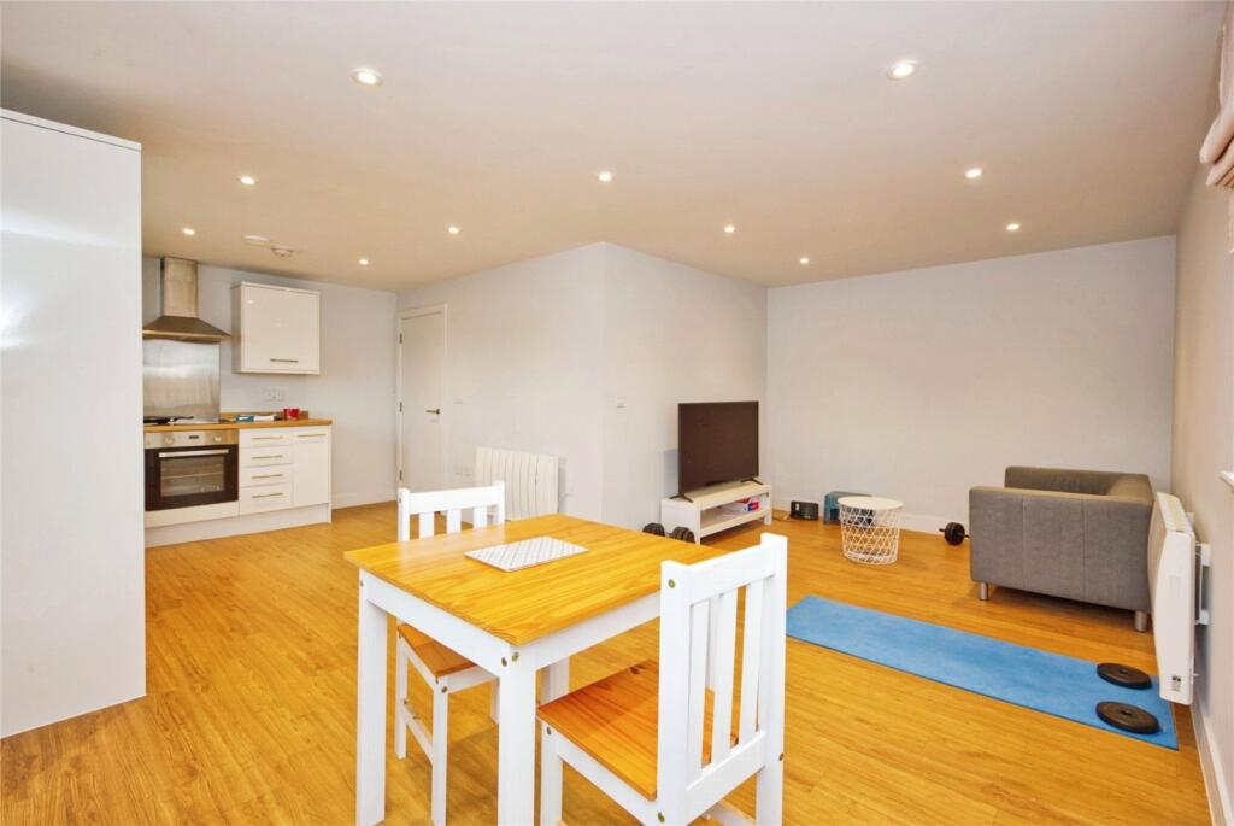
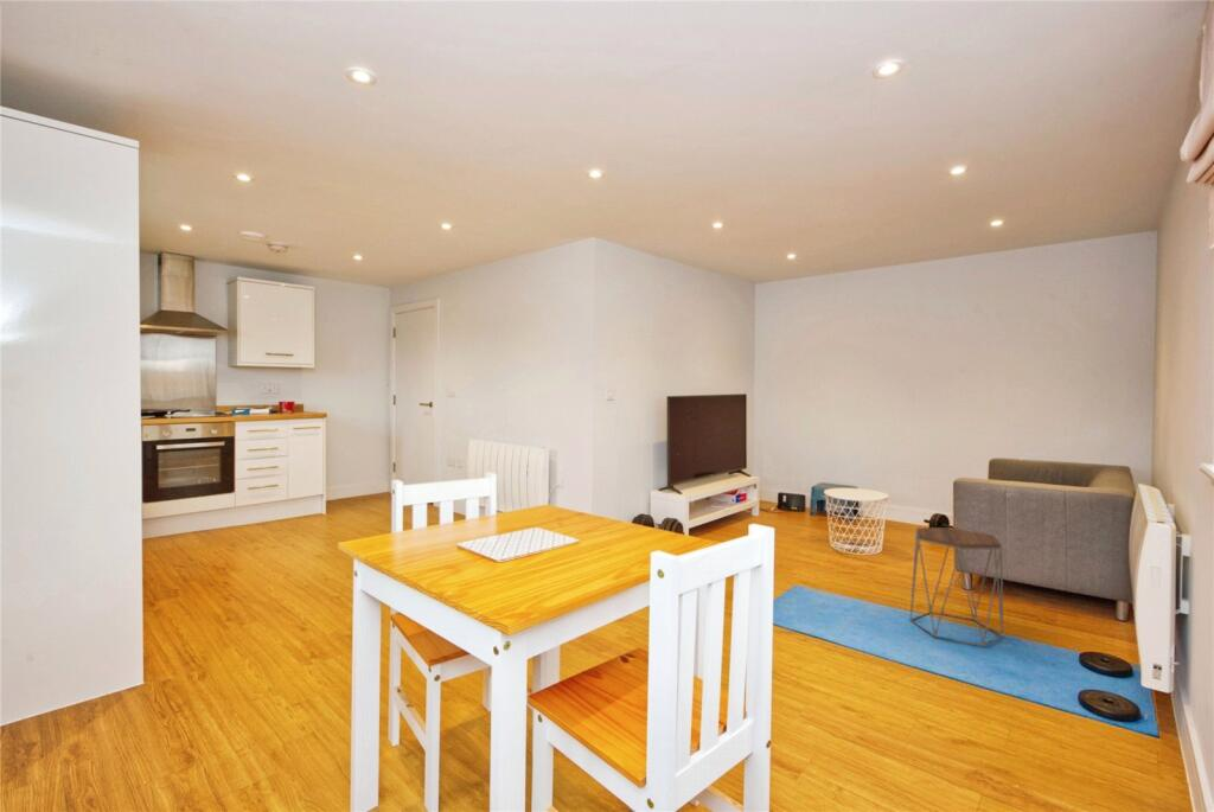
+ side table (952, 578)
